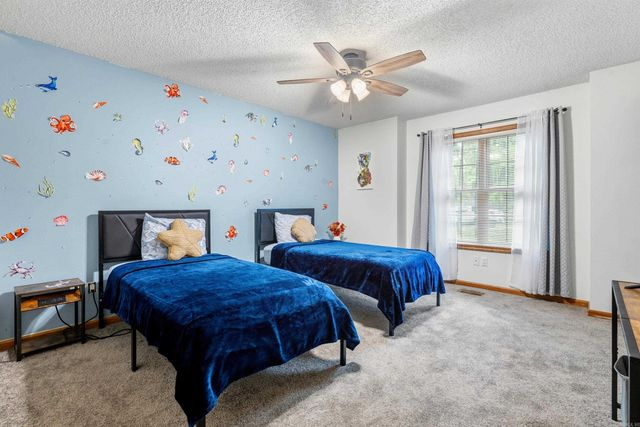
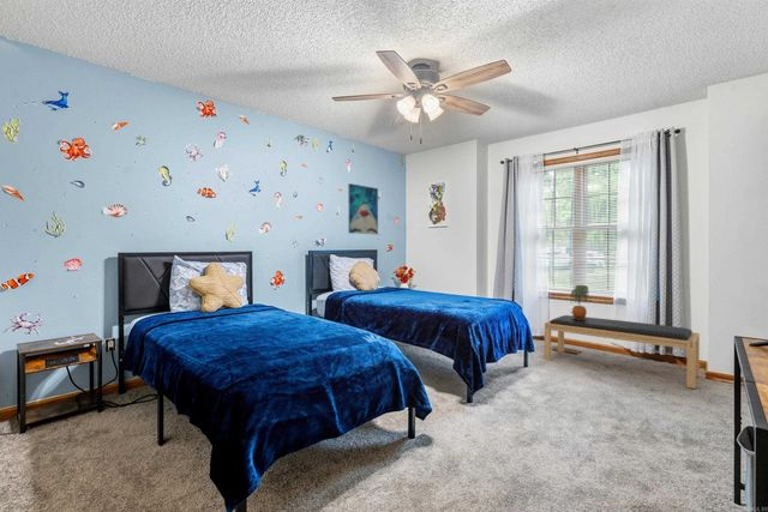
+ bench (616, 338)
+ potted plant (578, 301)
+ wall art (364, 210)
